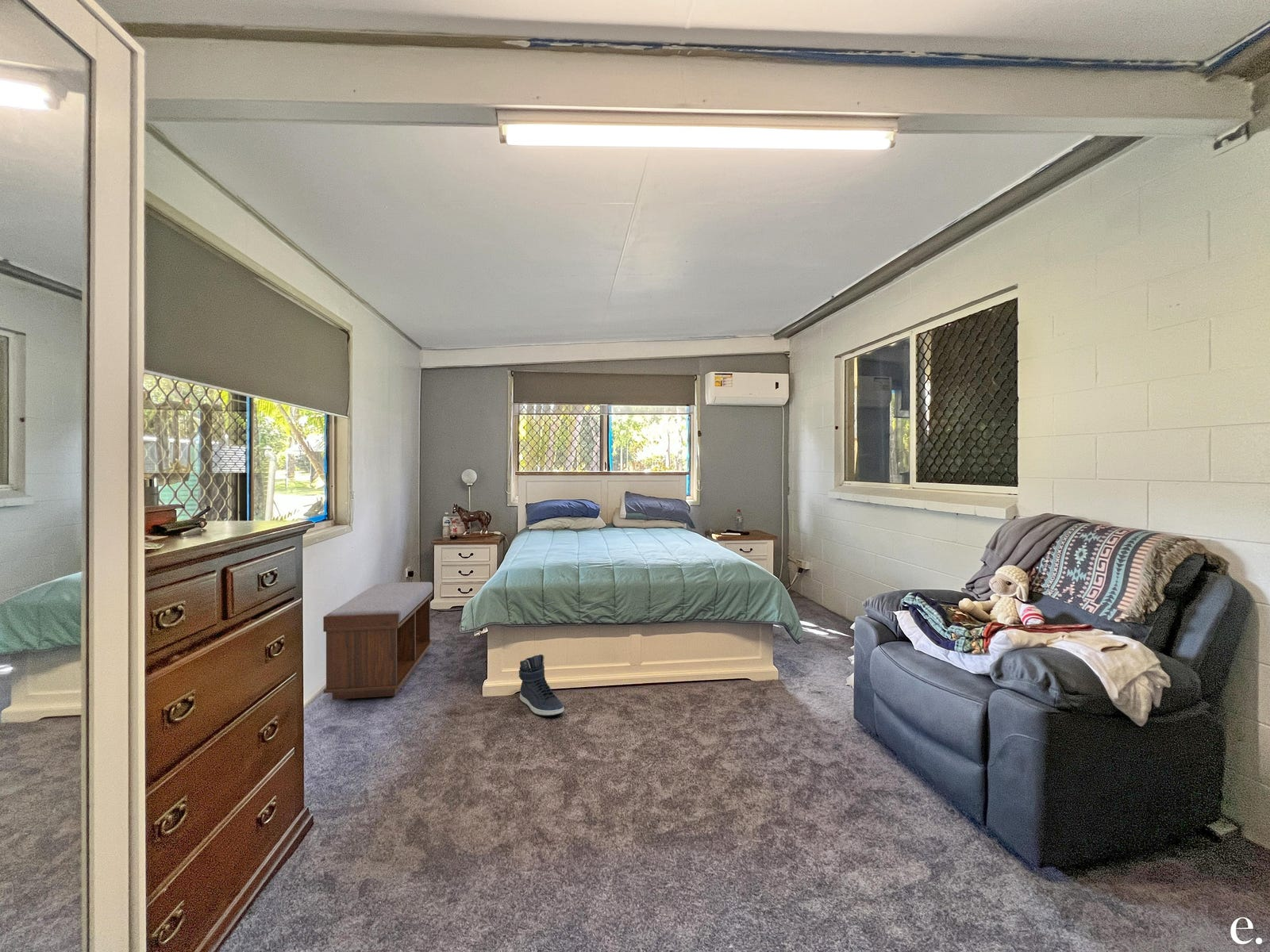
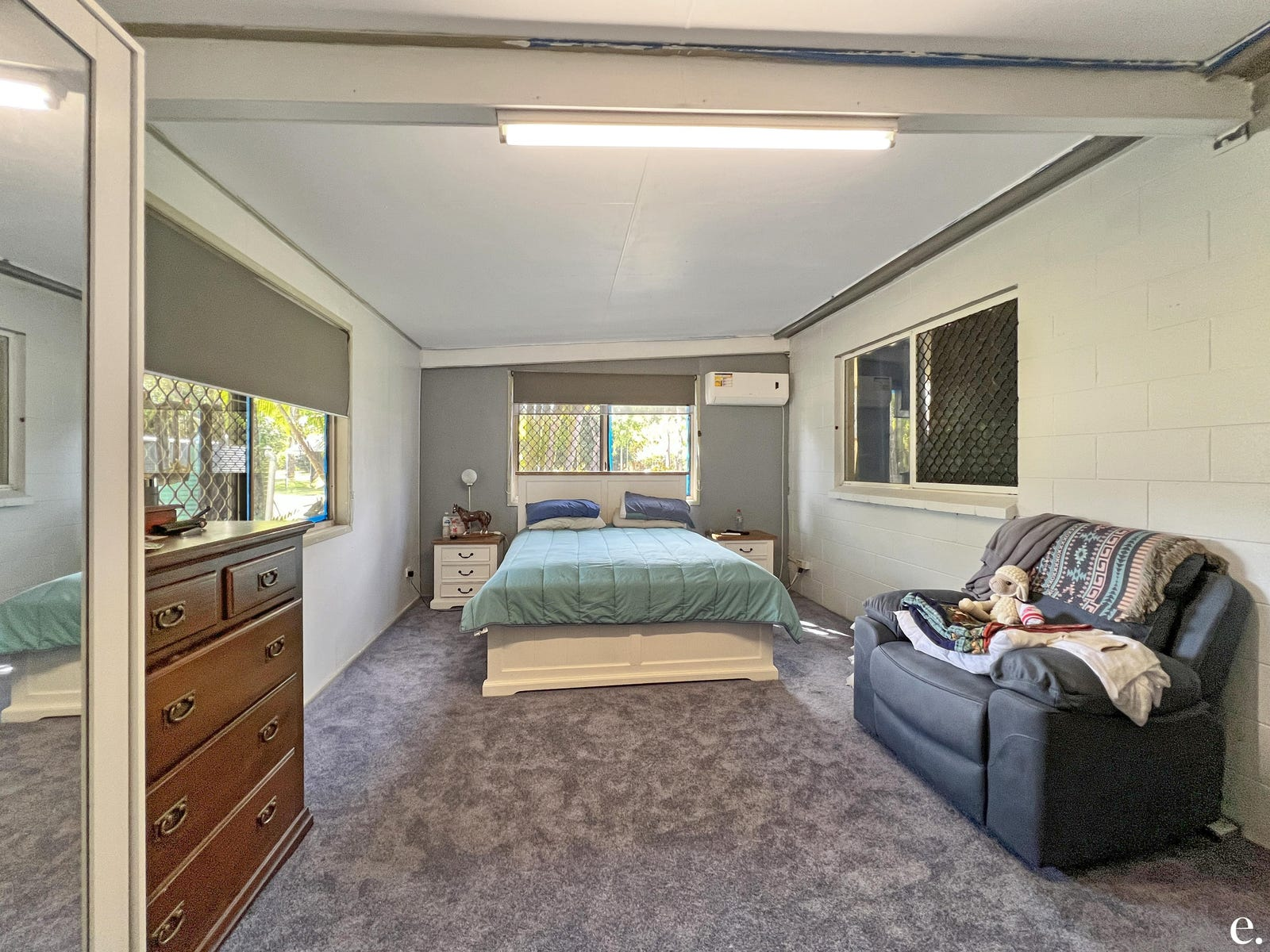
- bench (386, 633)
- sneaker (541, 681)
